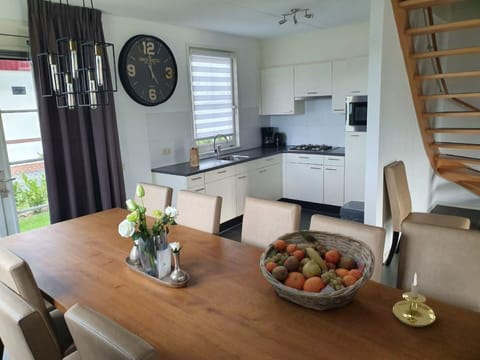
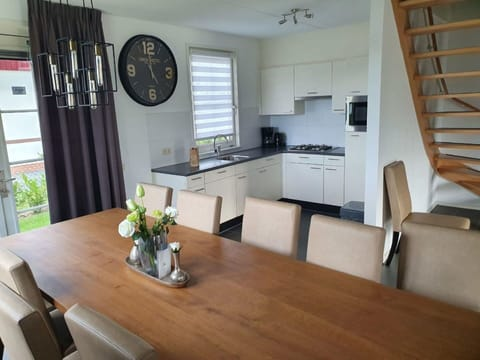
- fruit basket (314, 267)
- candle holder (414, 293)
